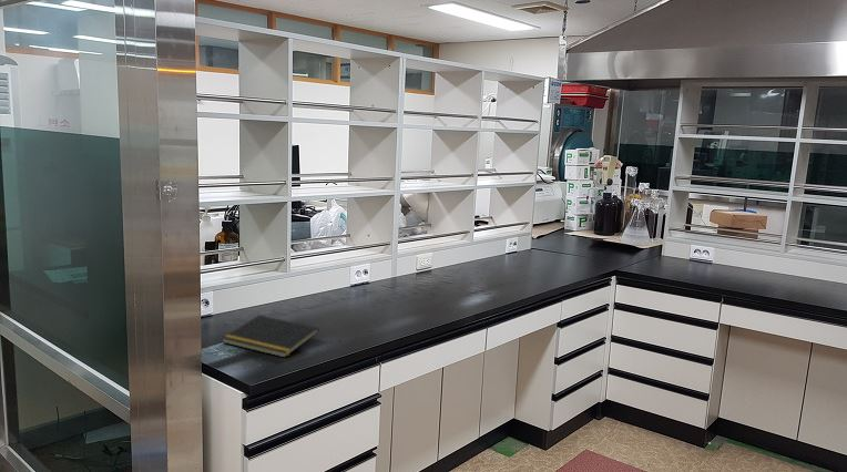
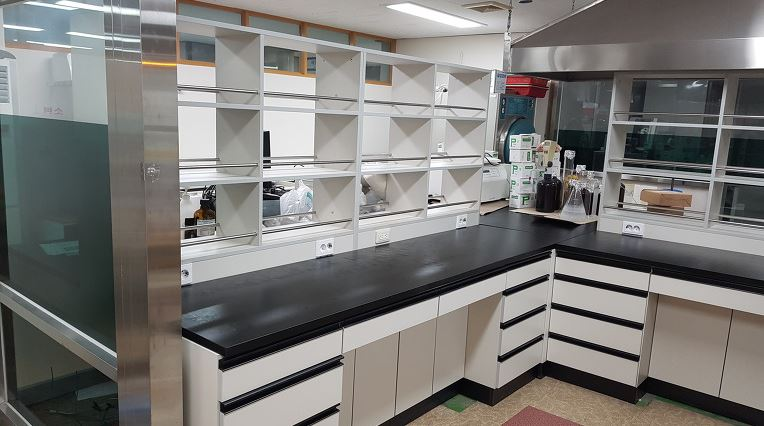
- notepad (271, 335)
